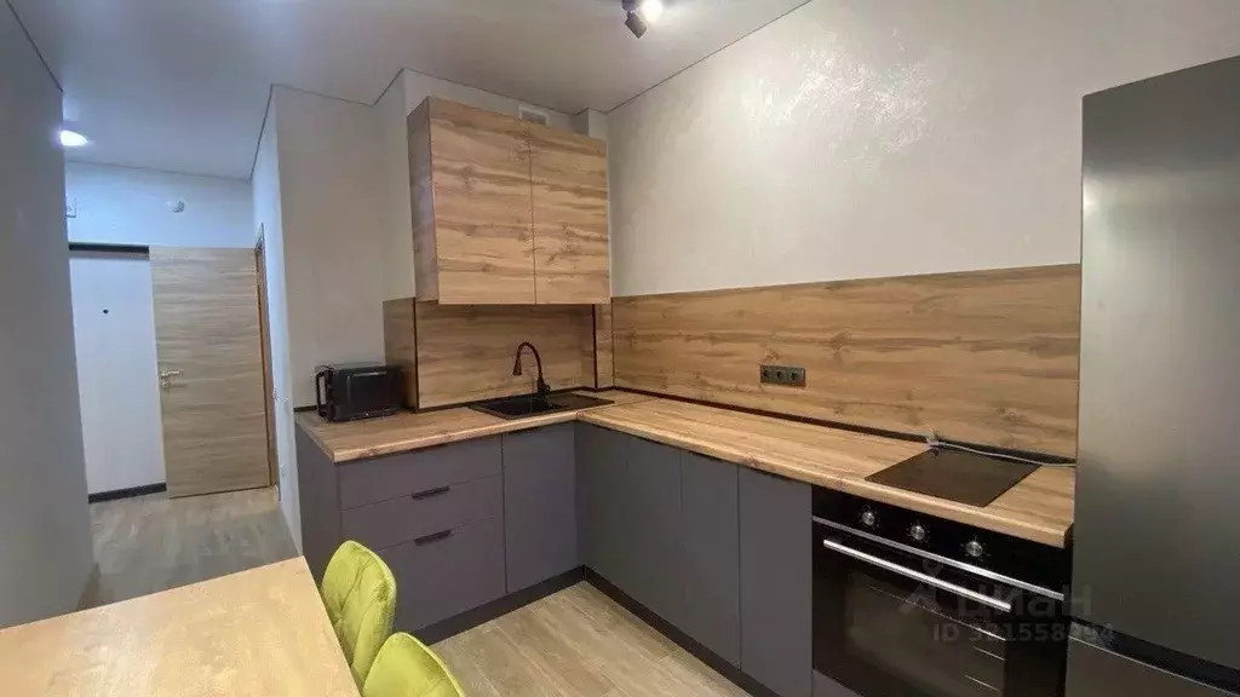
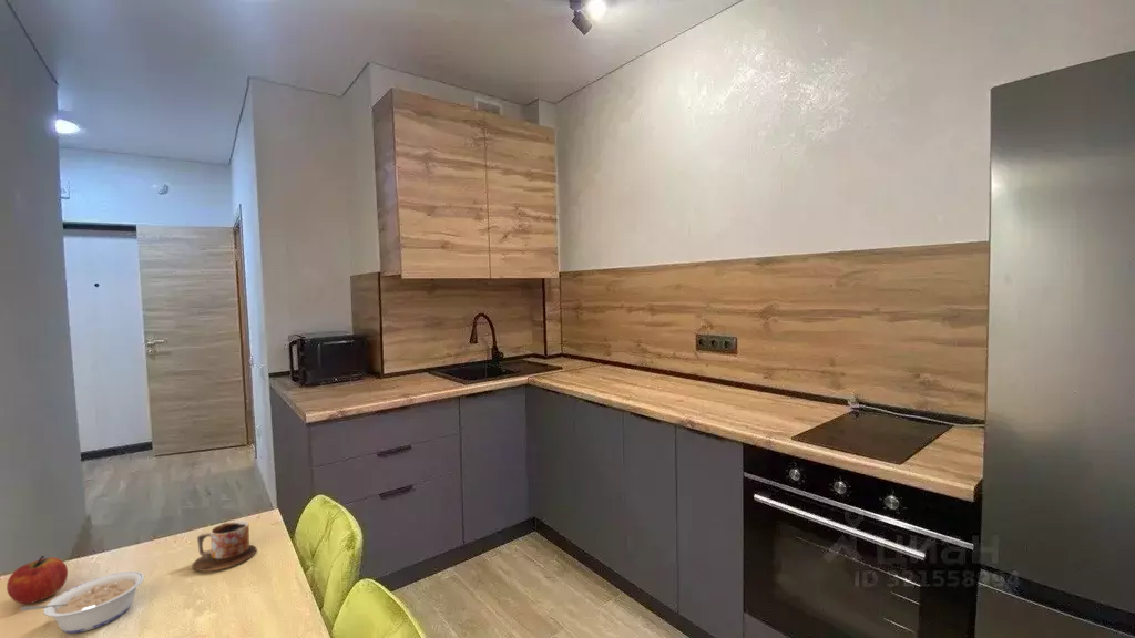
+ mug (224, 543)
+ fruit (38, 577)
+ legume (93, 603)
